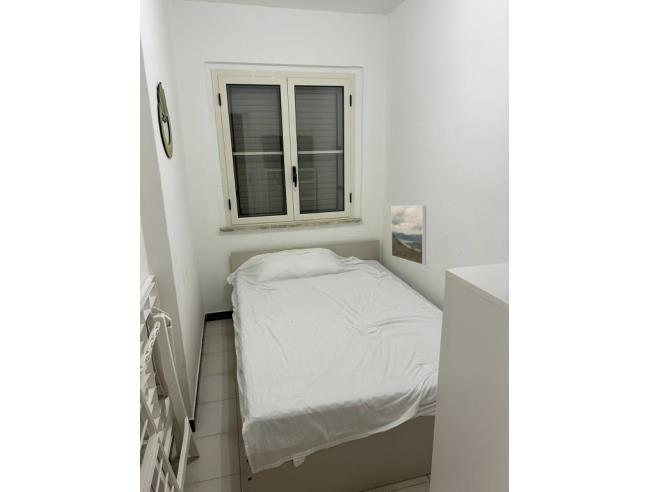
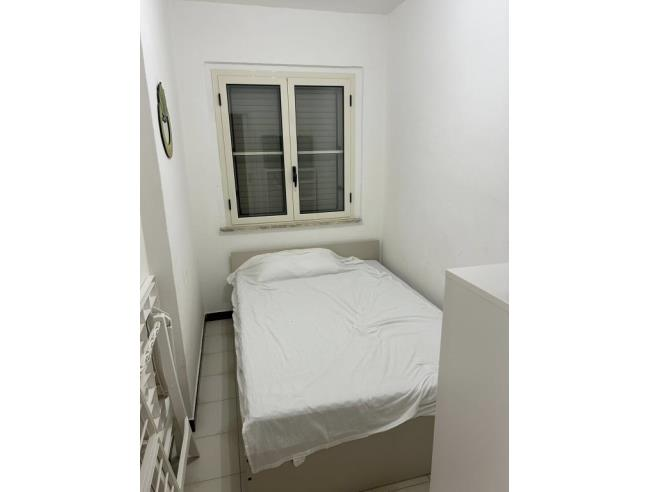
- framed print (407, 233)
